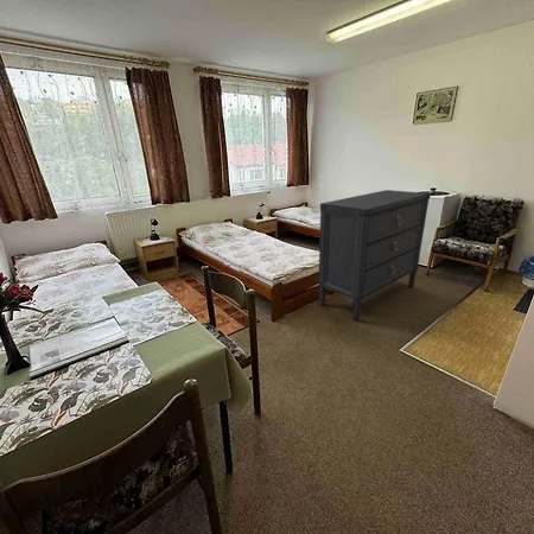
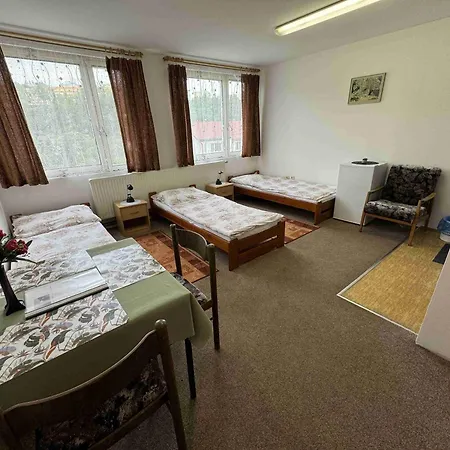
- dresser (373, 249)
